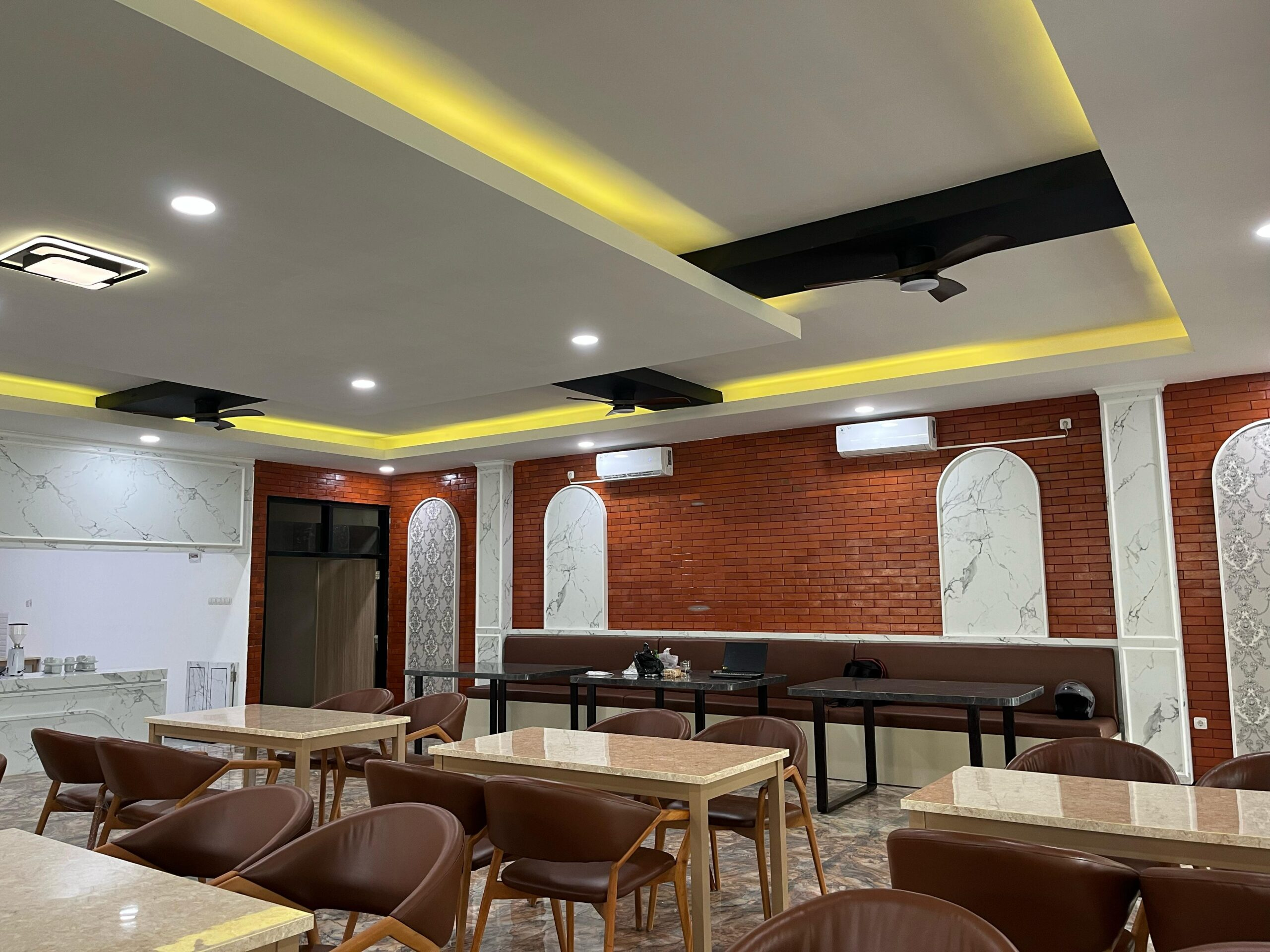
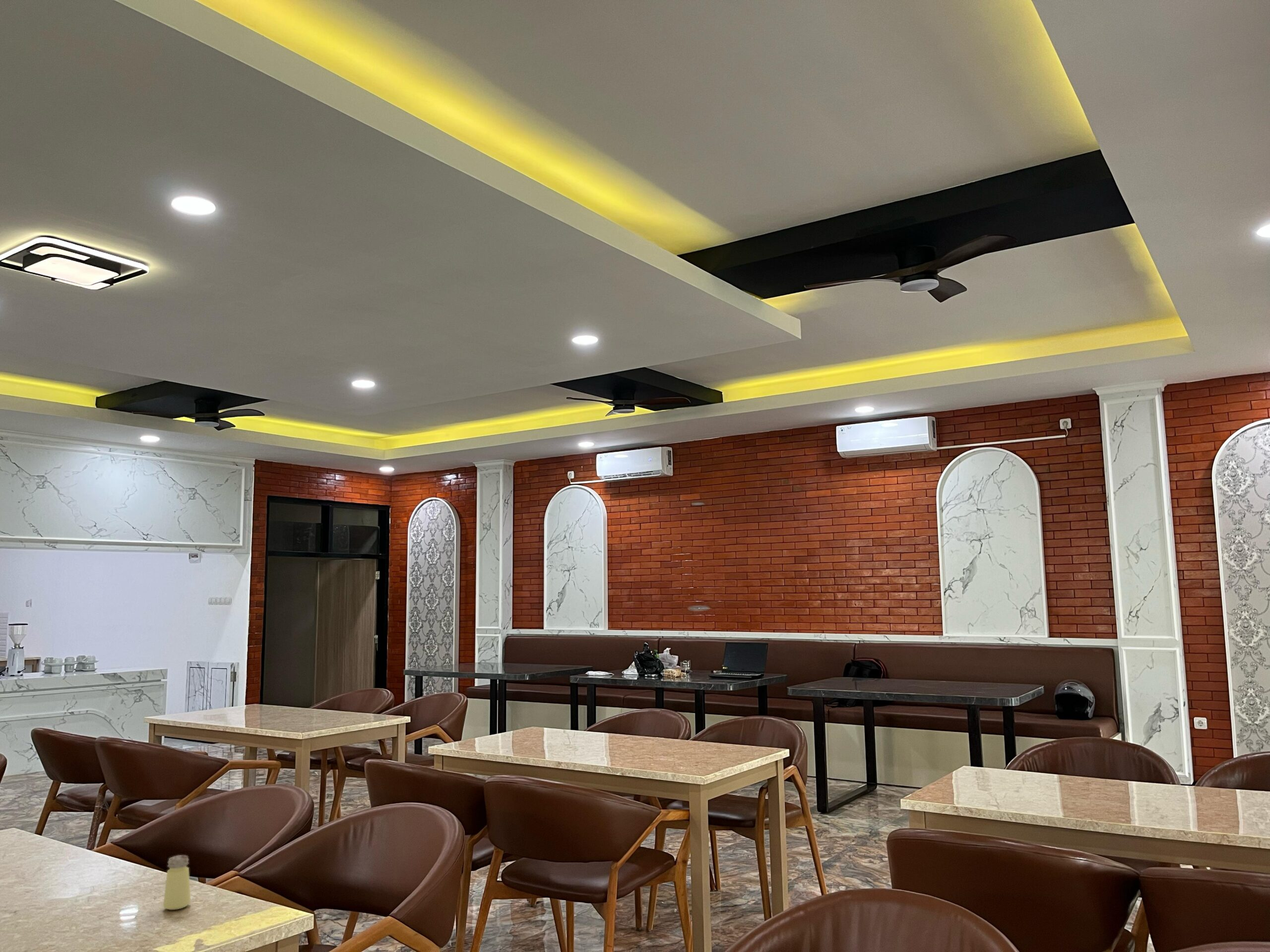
+ saltshaker (178, 881)
